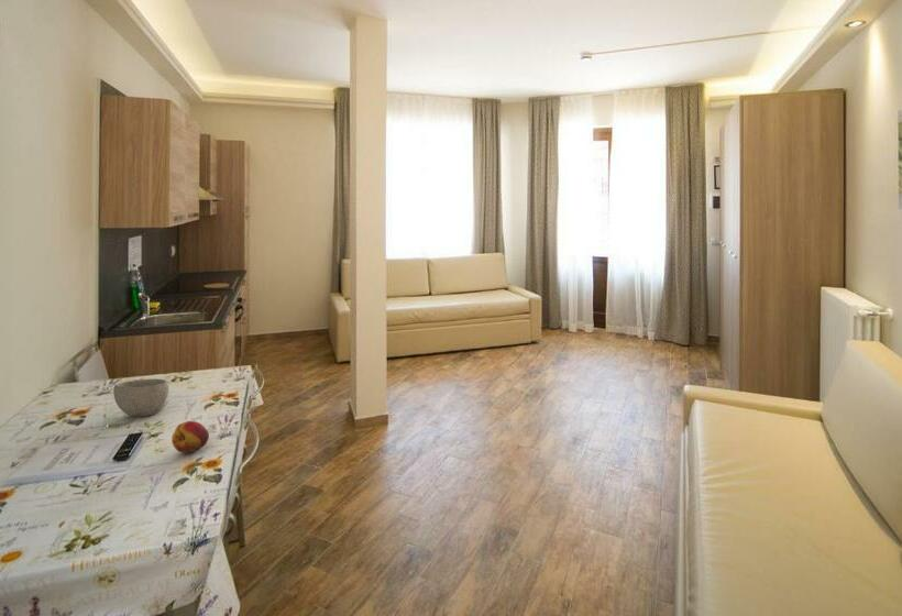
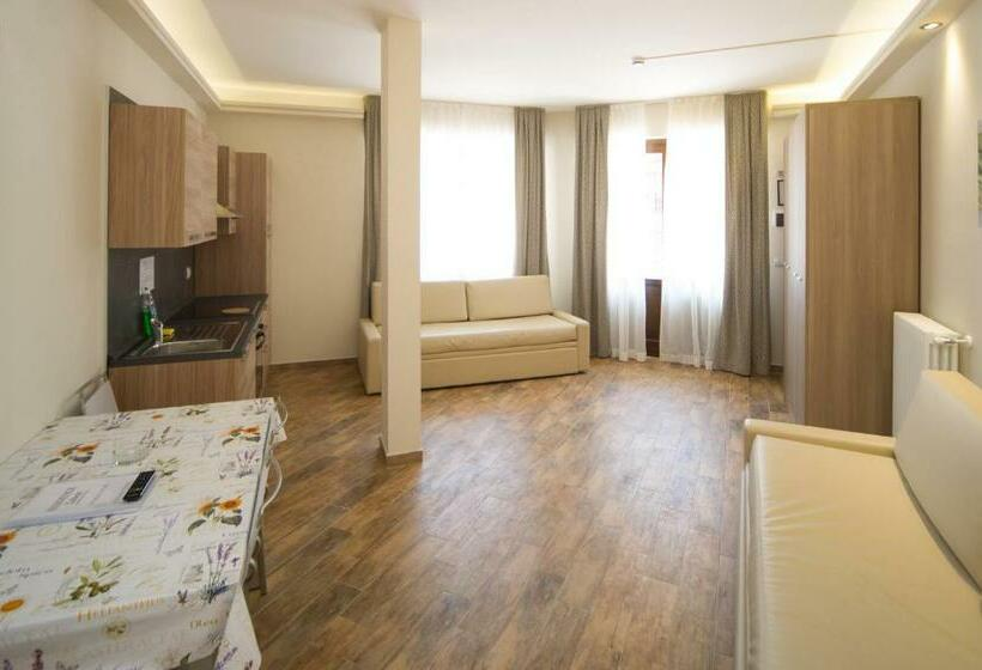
- fruit (190, 436)
- bowl (142, 398)
